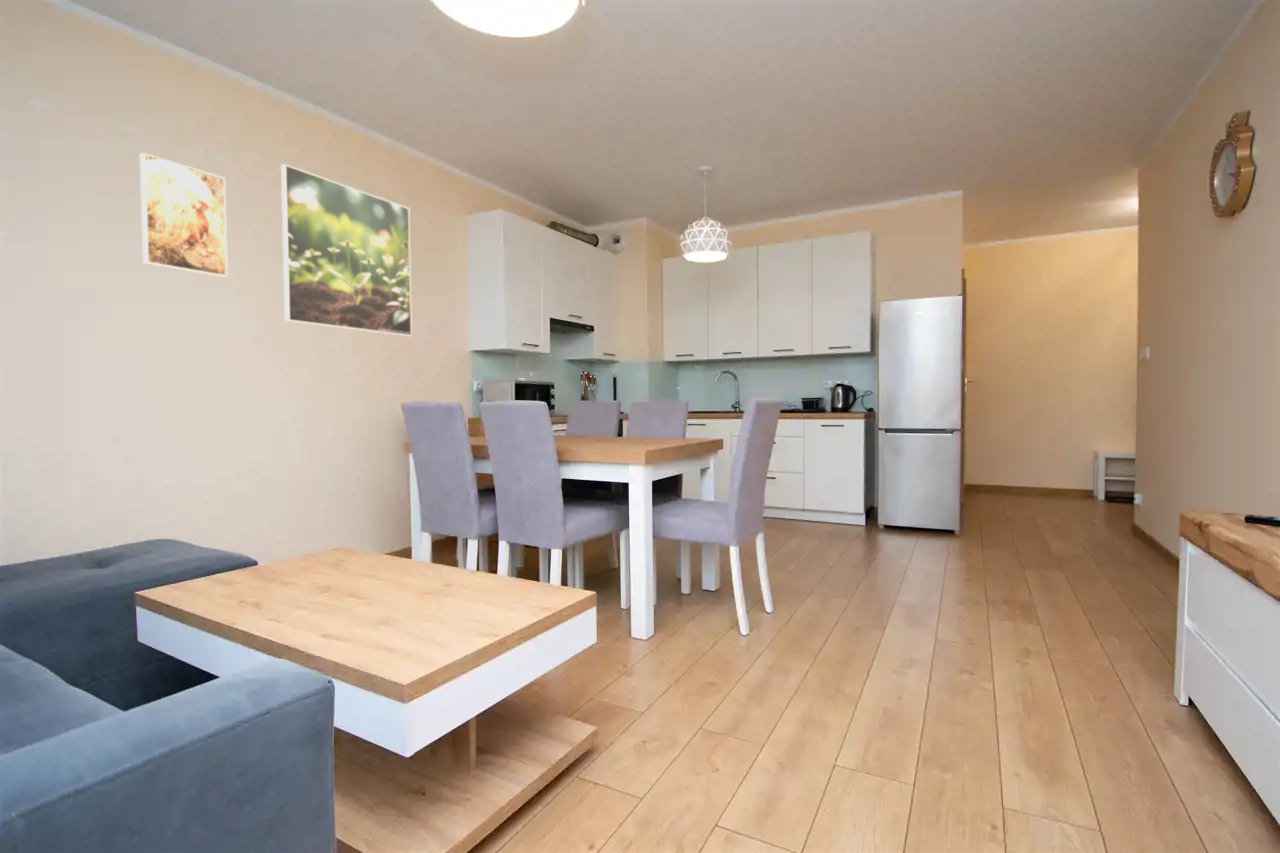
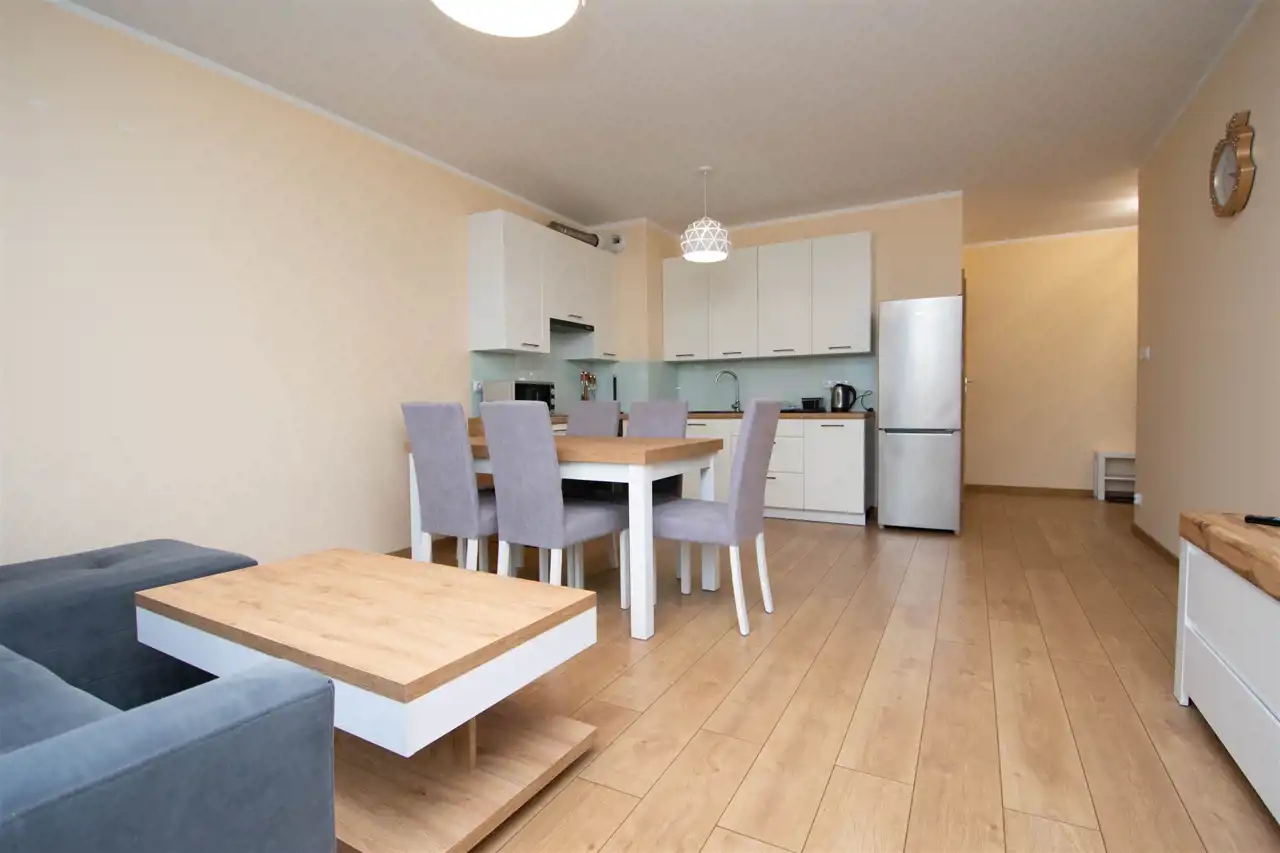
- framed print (186, 218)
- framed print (353, 259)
